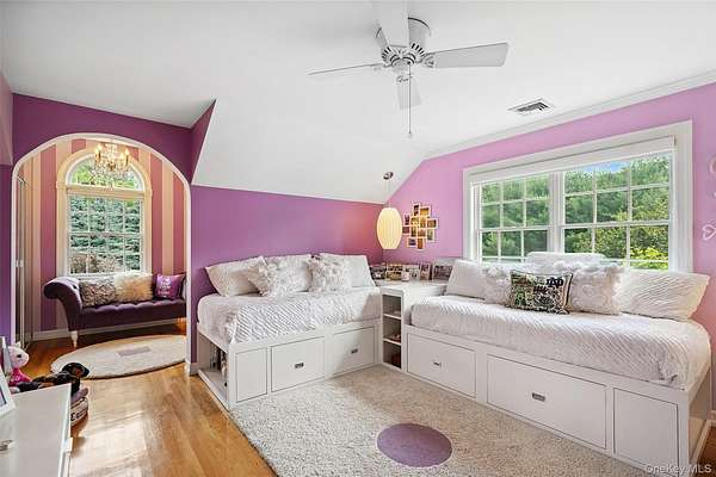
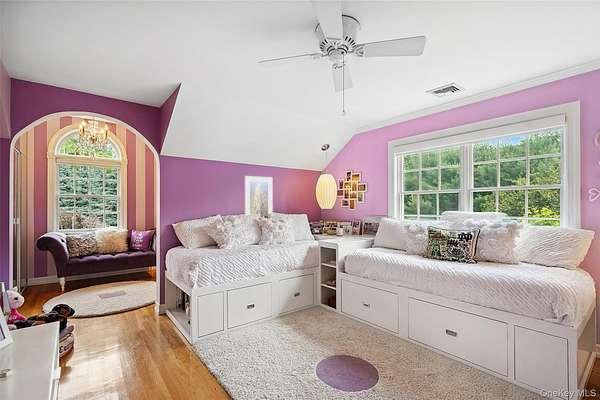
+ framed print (259, 199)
